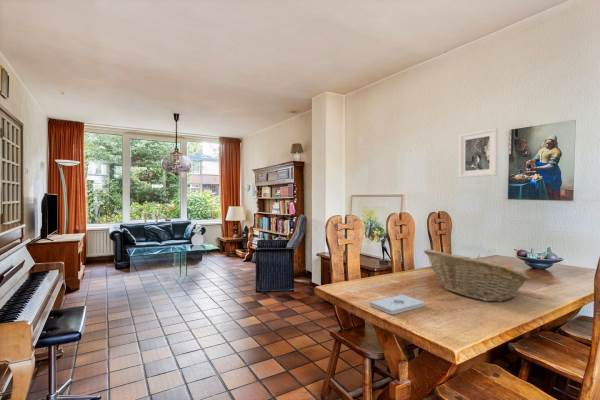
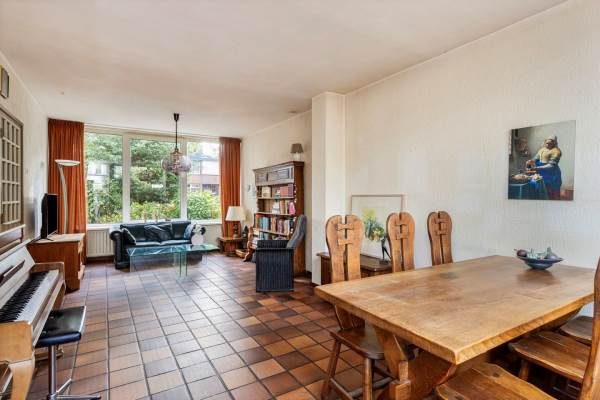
- notepad (397, 303)
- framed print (477, 154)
- fruit basket (471, 270)
